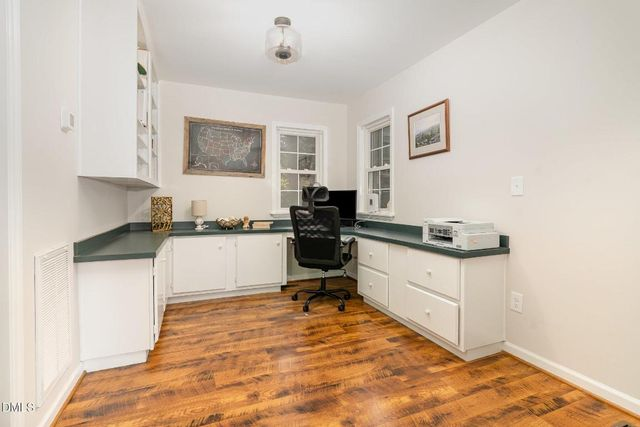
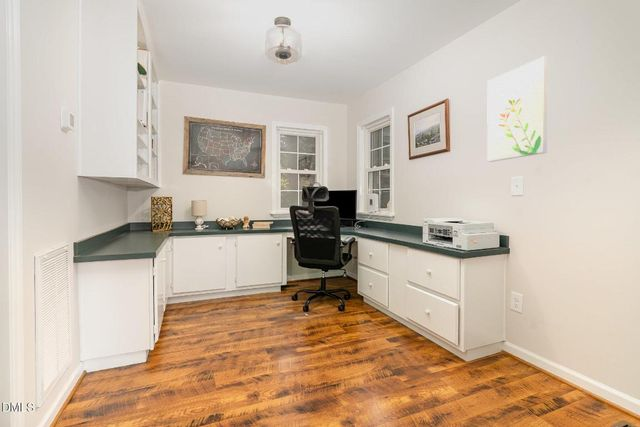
+ wall art (514, 113)
